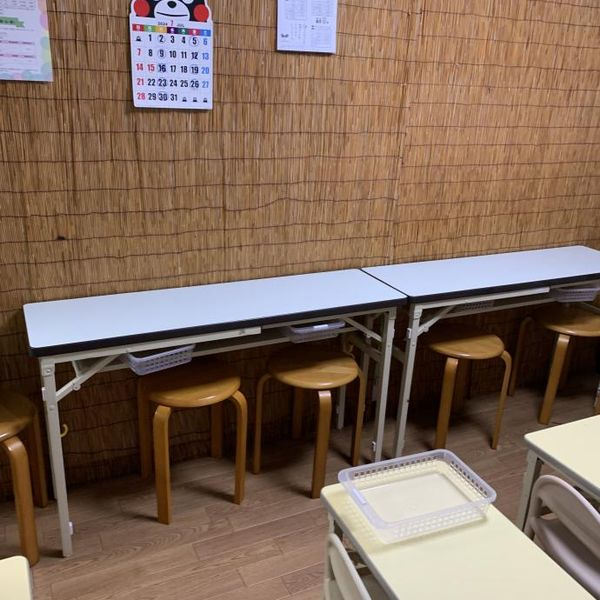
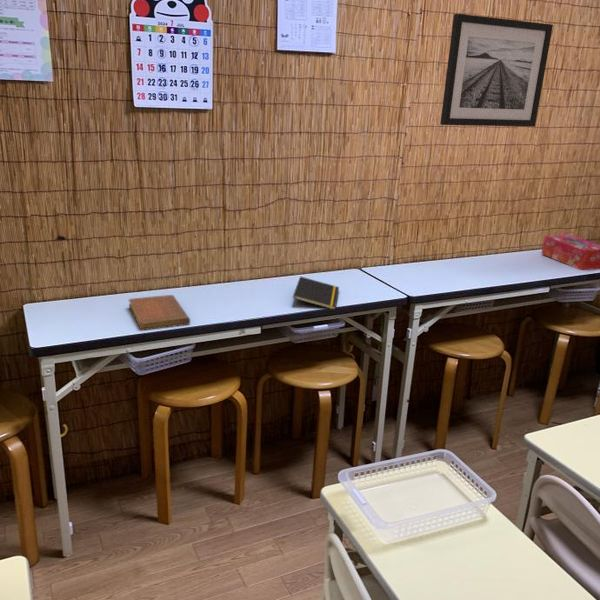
+ tissue box (574, 251)
+ notepad (316, 292)
+ wall art (497, 74)
+ notebook (158, 311)
